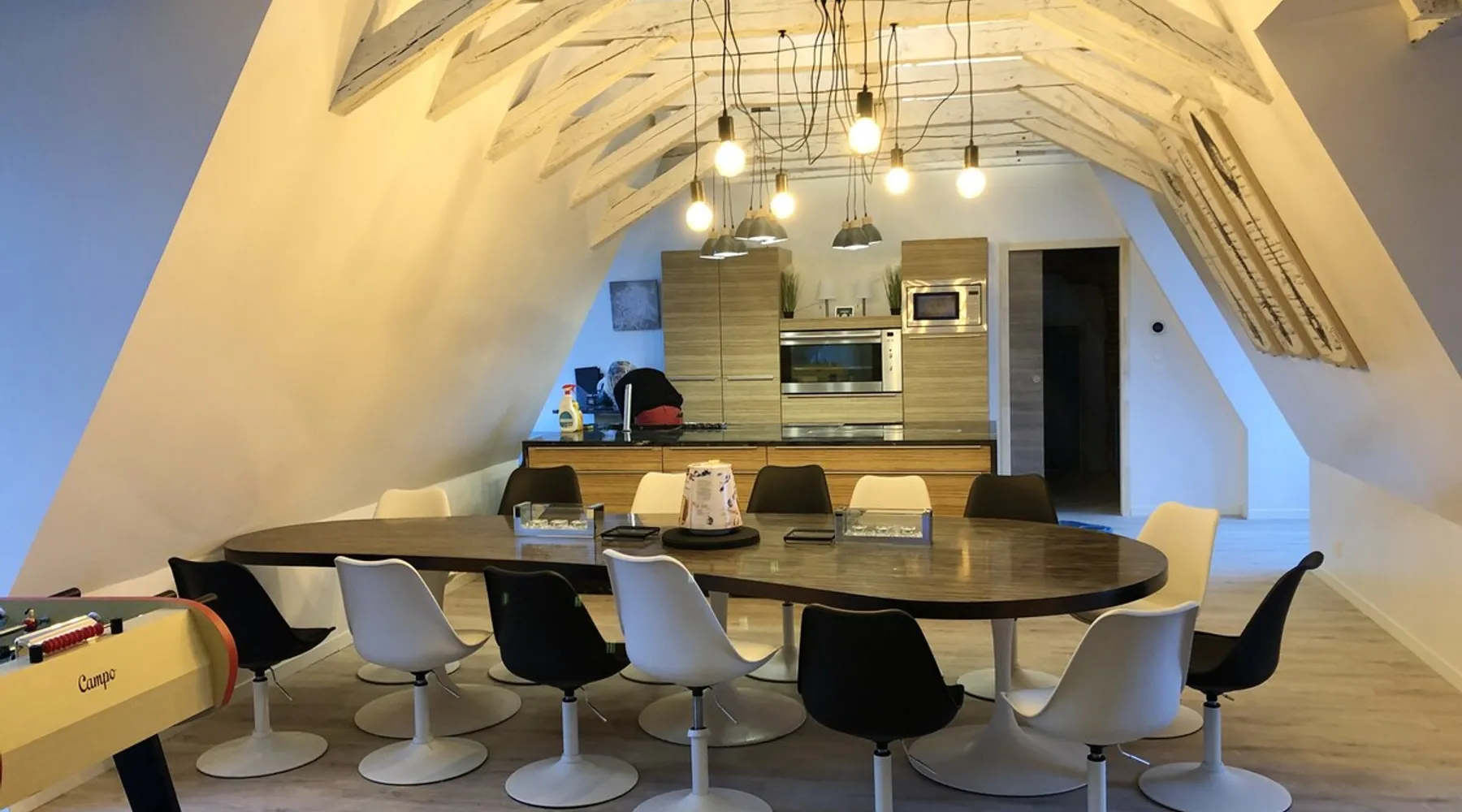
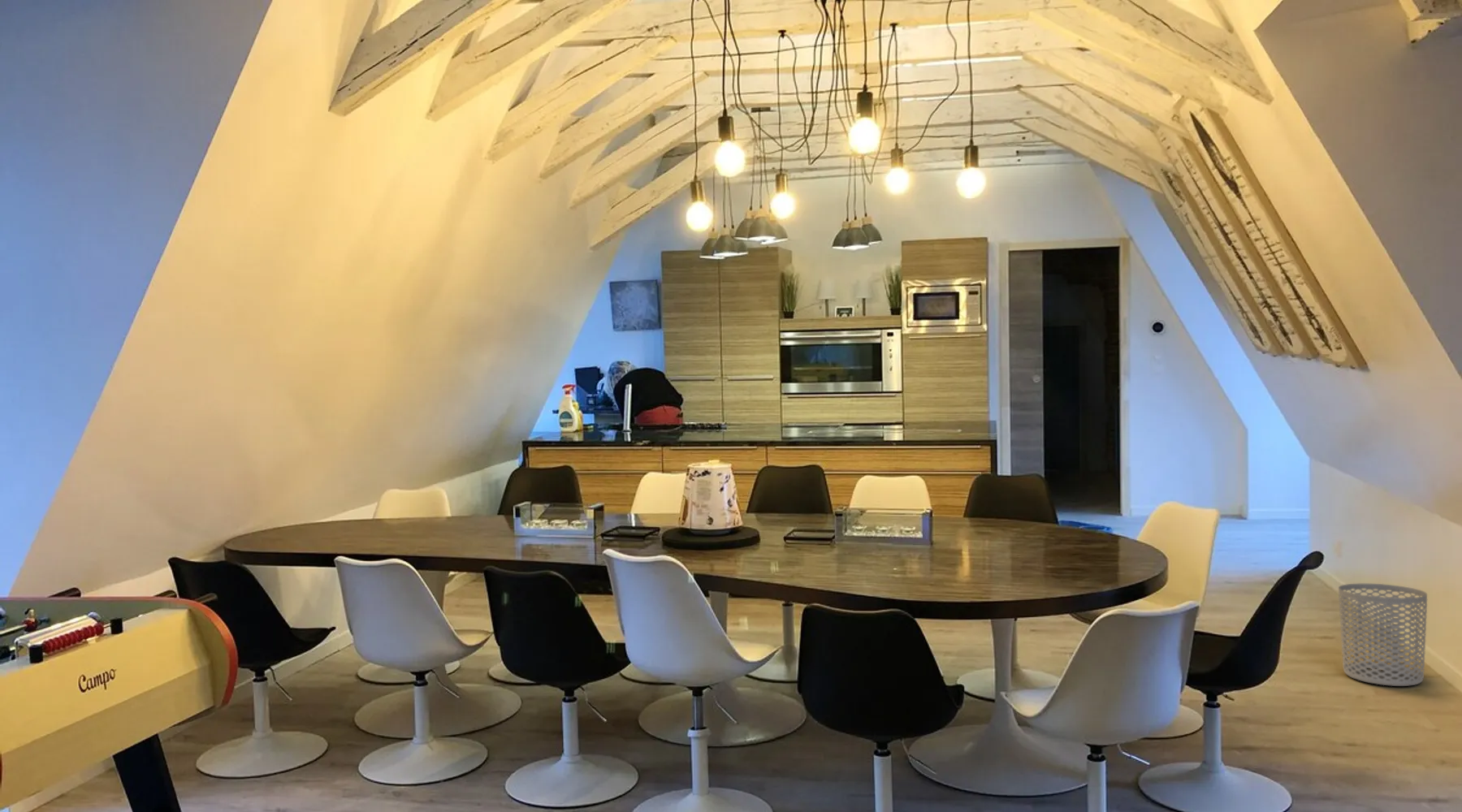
+ waste bin (1382, 633)
